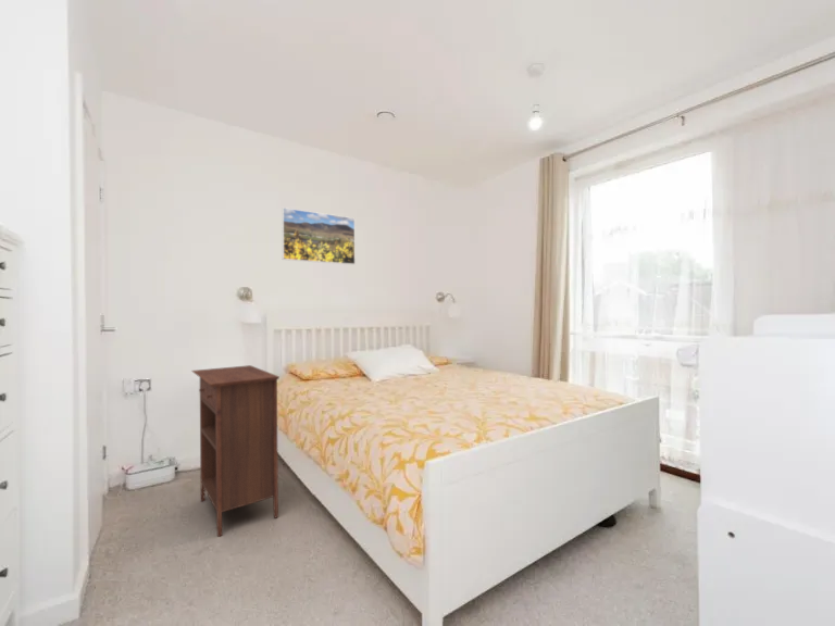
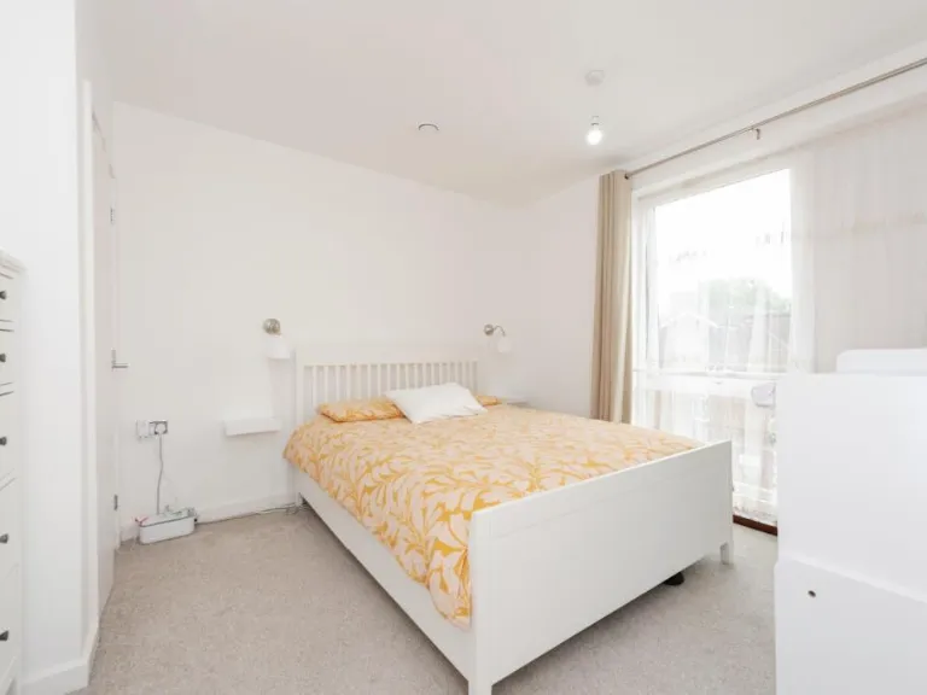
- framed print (320, 237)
- nightstand (233, 441)
